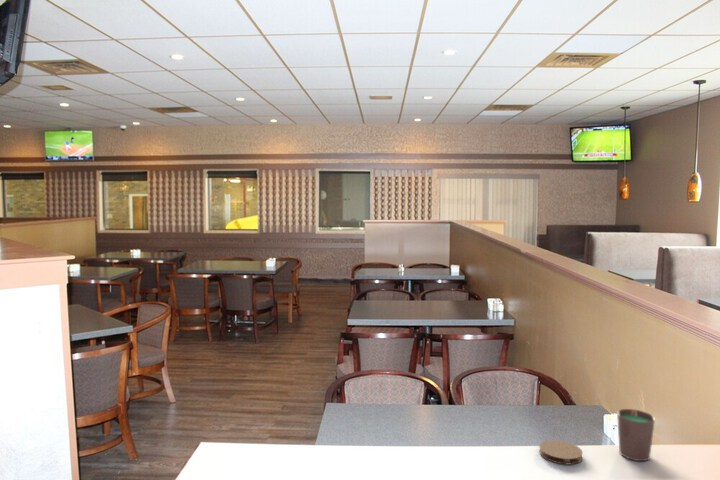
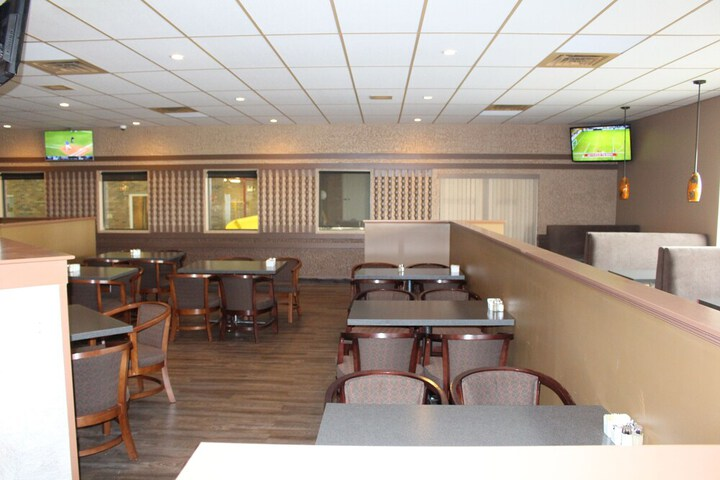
- coaster (560, 451)
- cup (635, 435)
